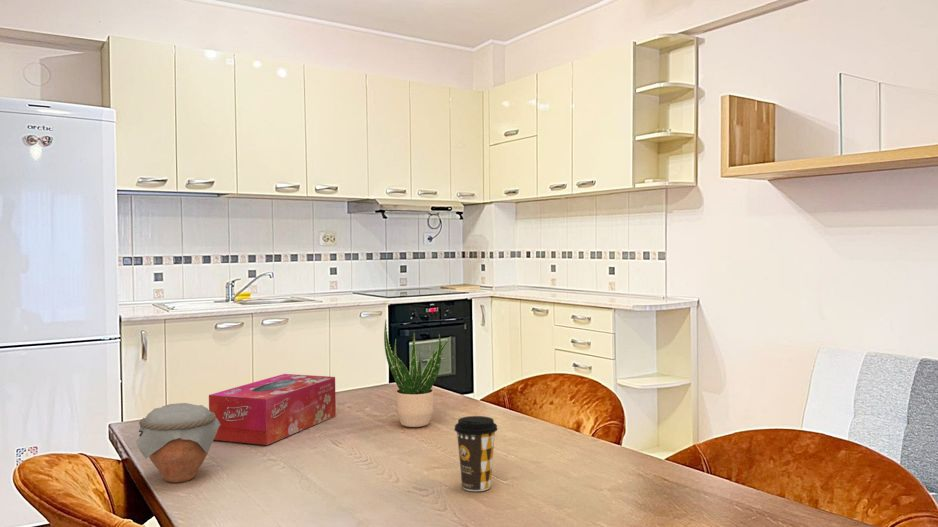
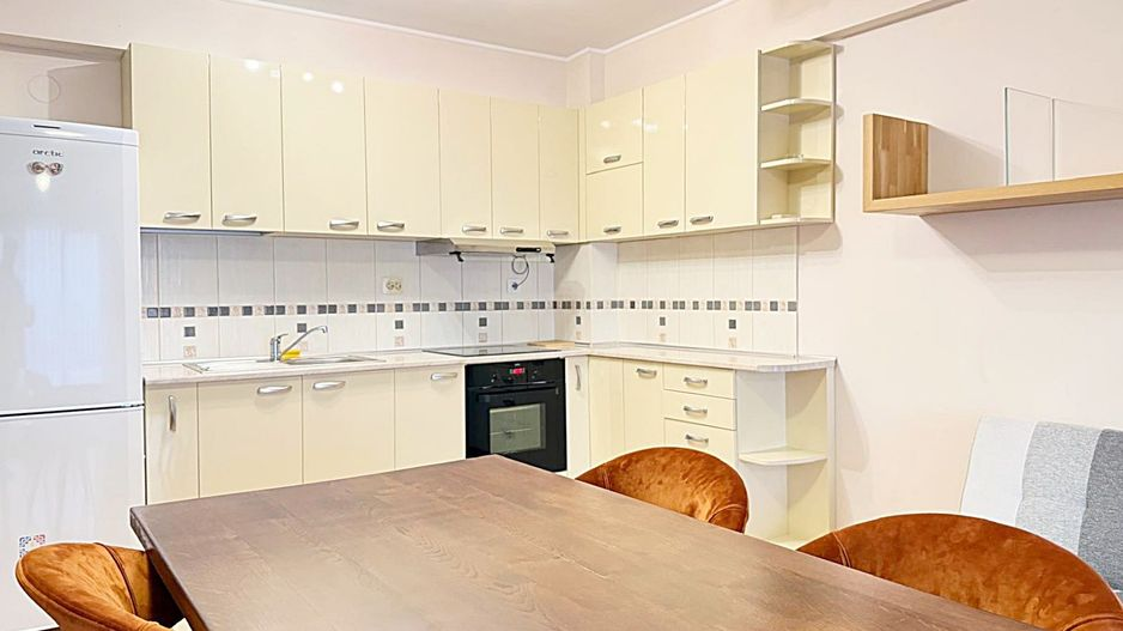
- potted plant (413, 372)
- coffee cup (476, 453)
- tissue box (276, 406)
- jar (179, 442)
